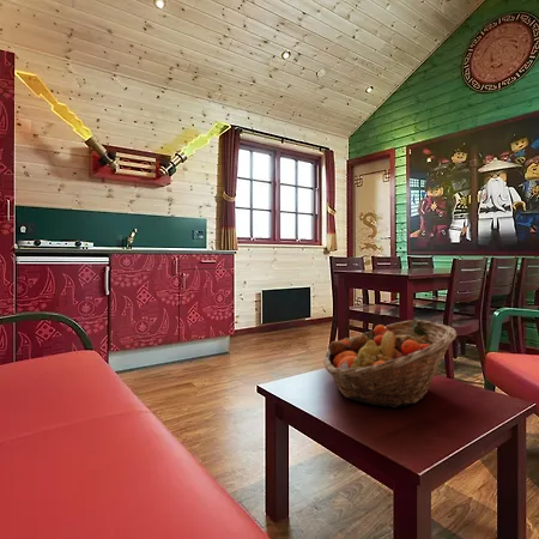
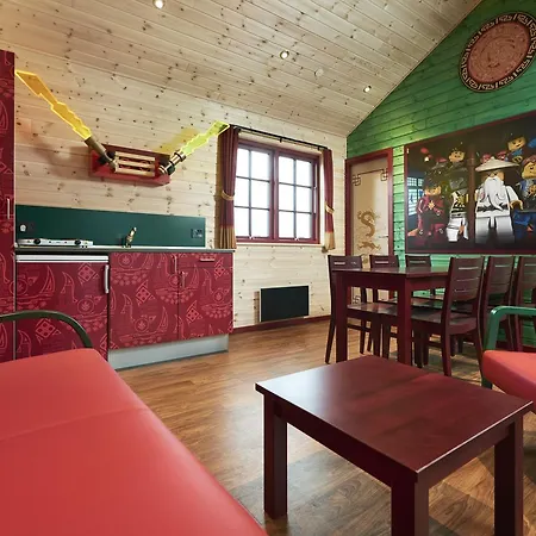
- fruit basket (384, 356)
